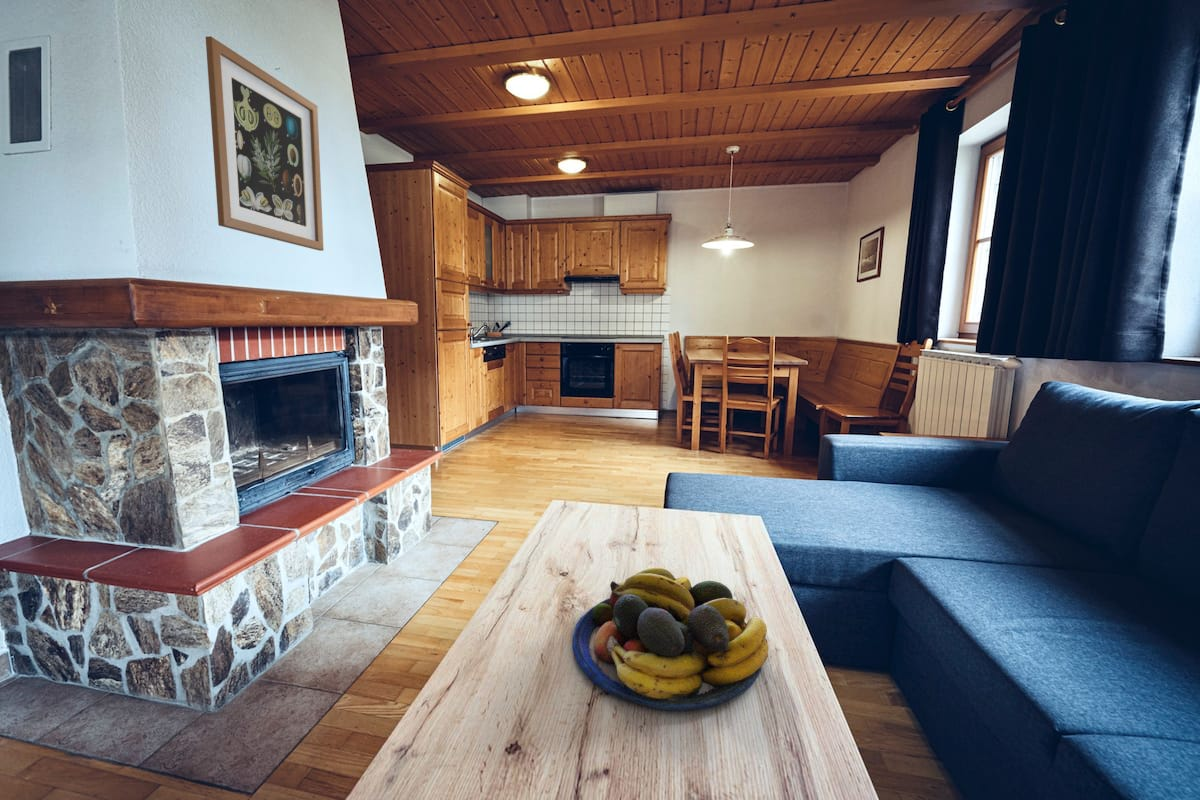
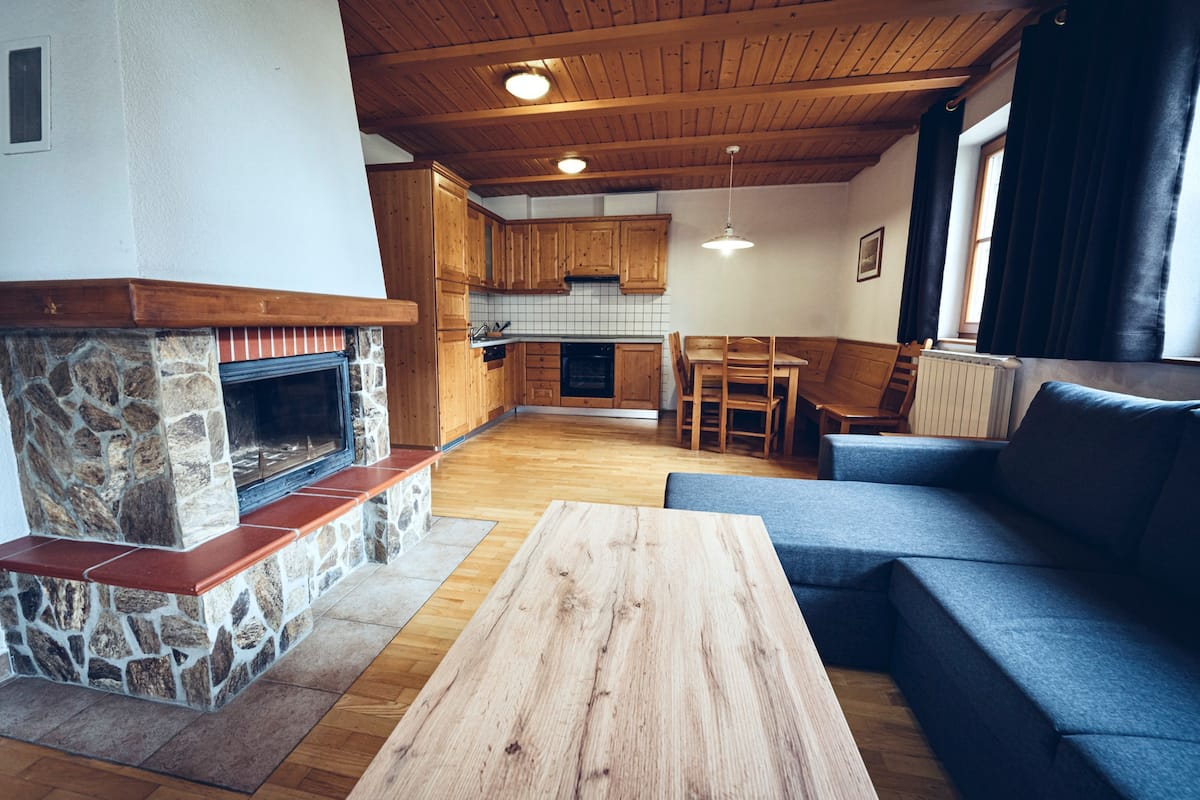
- fruit bowl (666, 610)
- wall art (273, 159)
